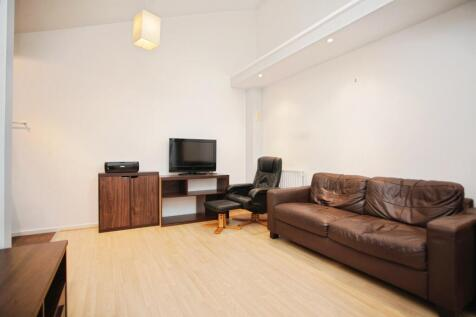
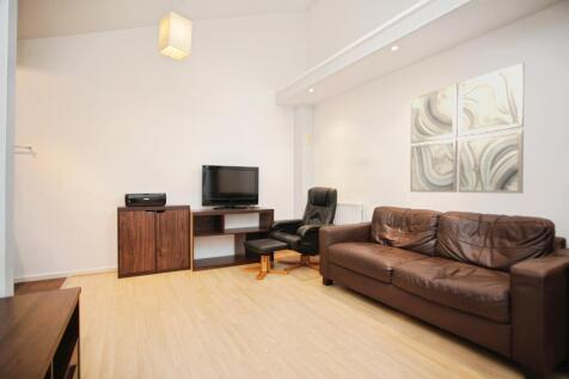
+ wall art (459, 139)
